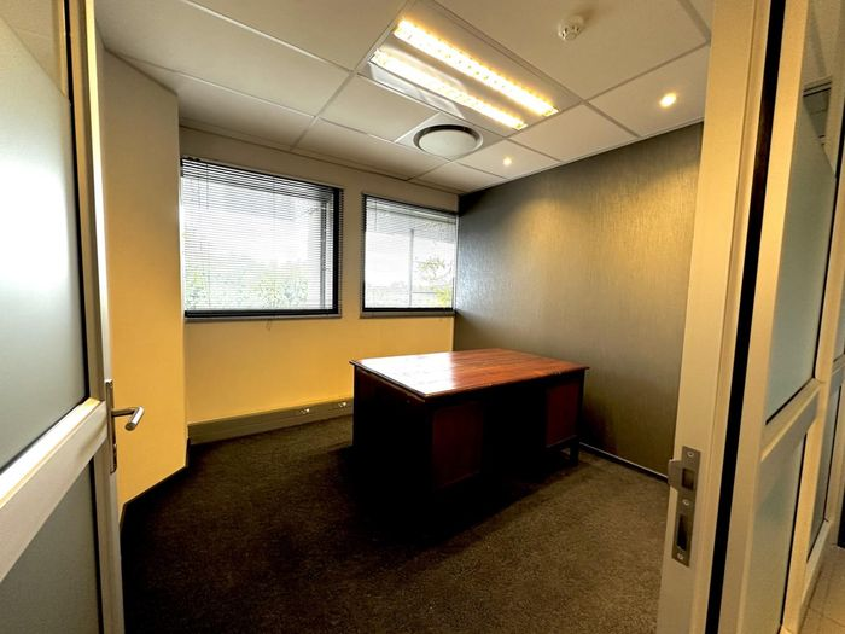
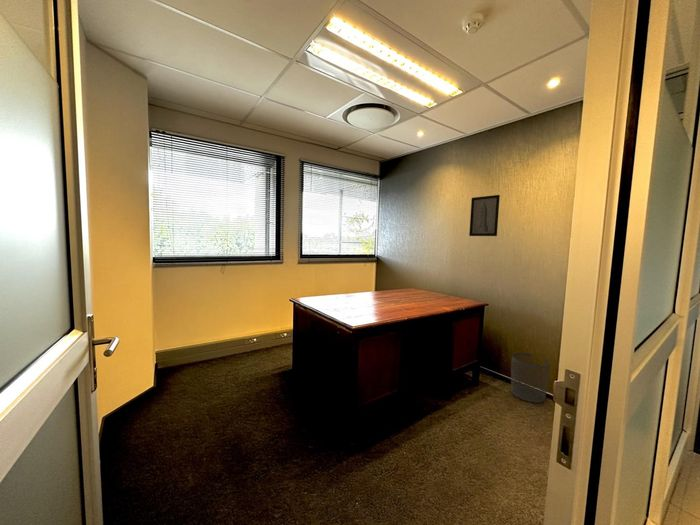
+ waste bin (529, 377)
+ wall art (483, 216)
